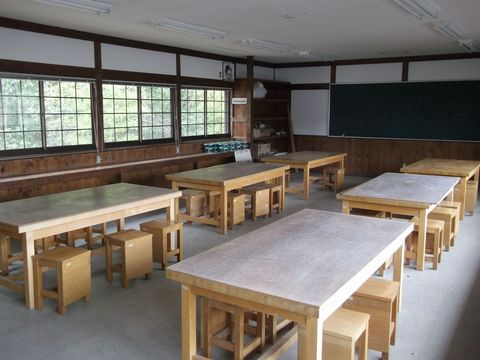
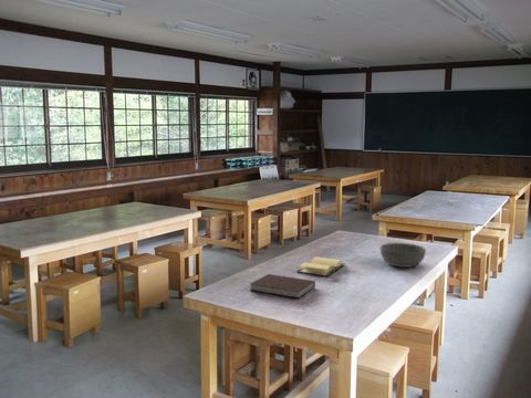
+ book (322, 265)
+ bowl (402, 255)
+ notebook (282, 285)
